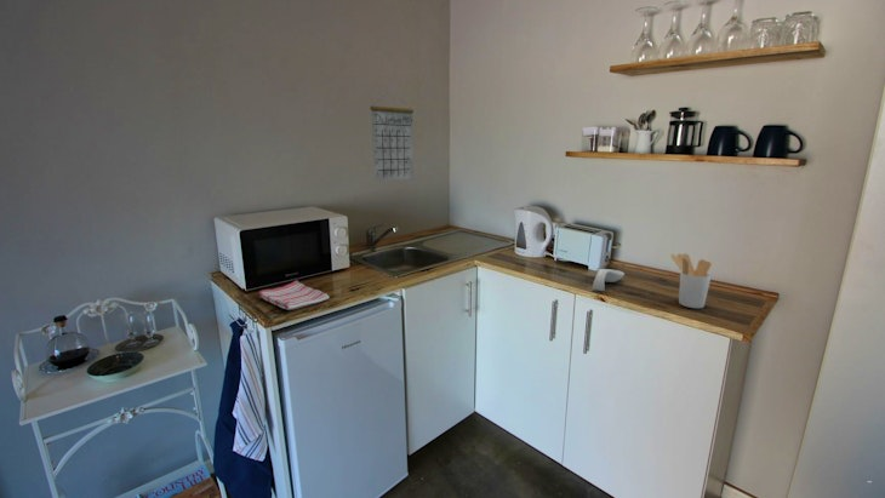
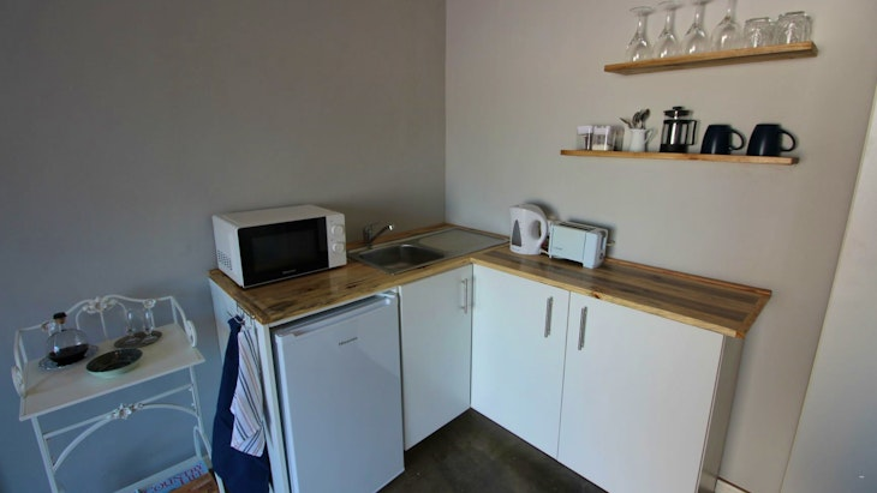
- spoon rest (606, 275)
- dish towel (293, 294)
- utensil holder (689, 279)
- calendar (393, 136)
